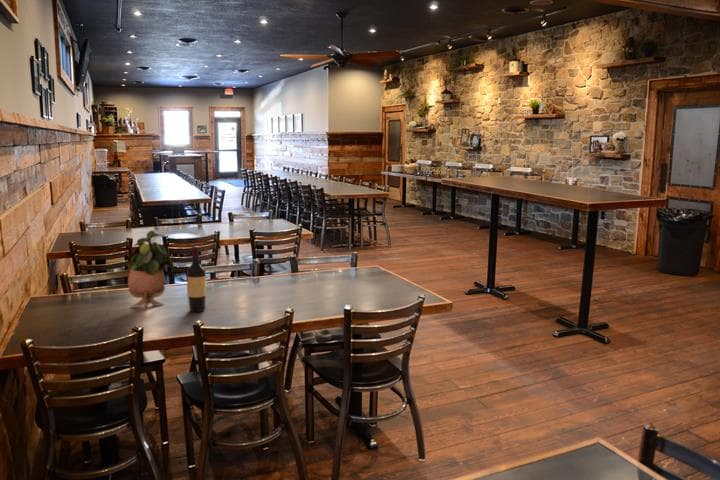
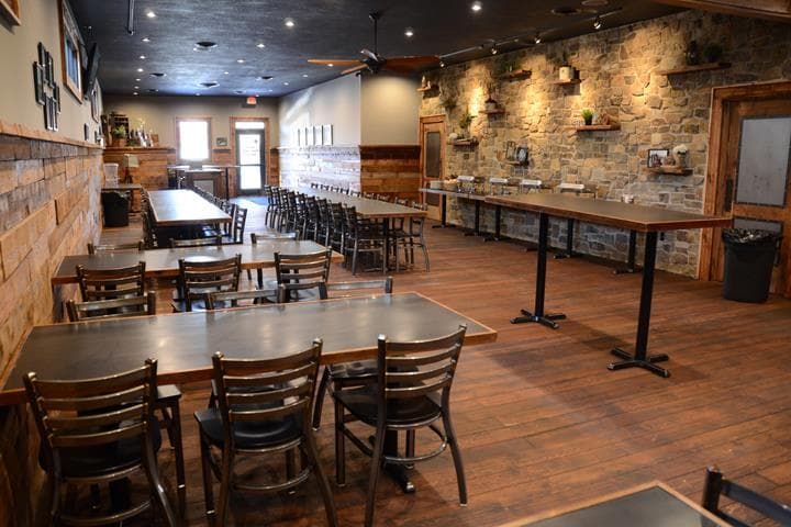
- wine bottle (196, 278)
- potted plant (150, 268)
